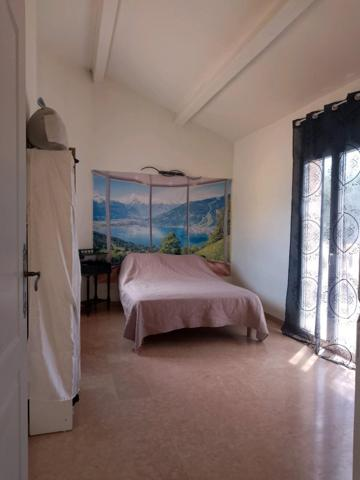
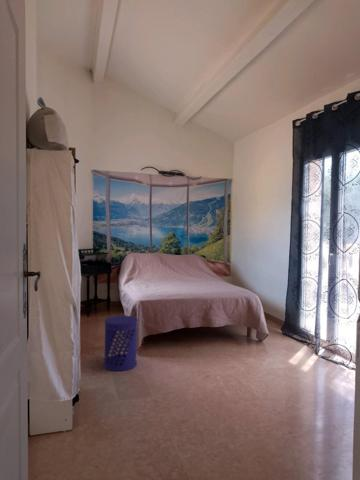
+ waste bin (120, 342)
